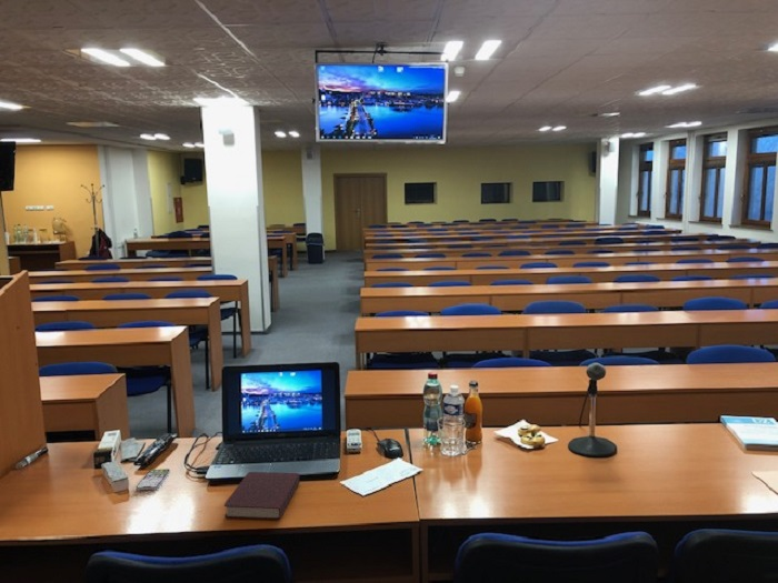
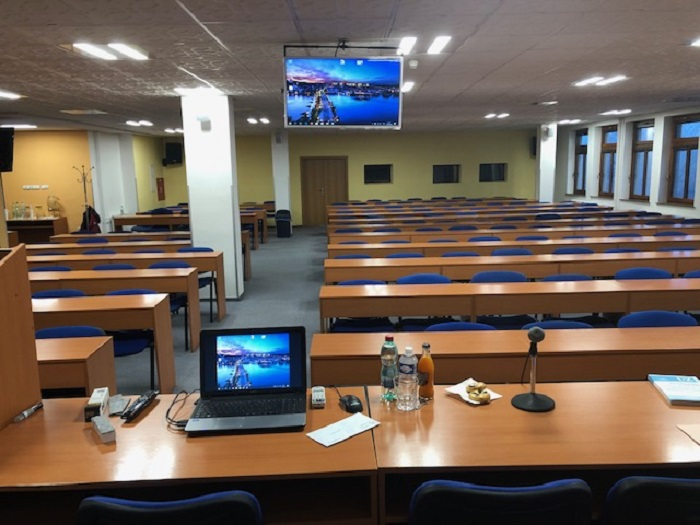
- smartphone (153, 479)
- book (263, 494)
